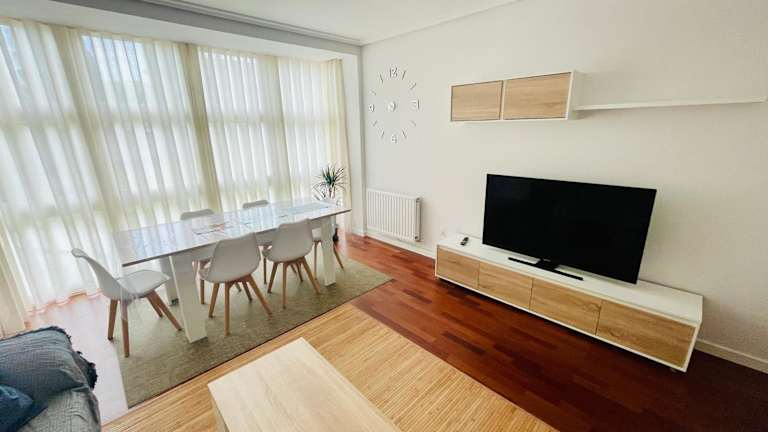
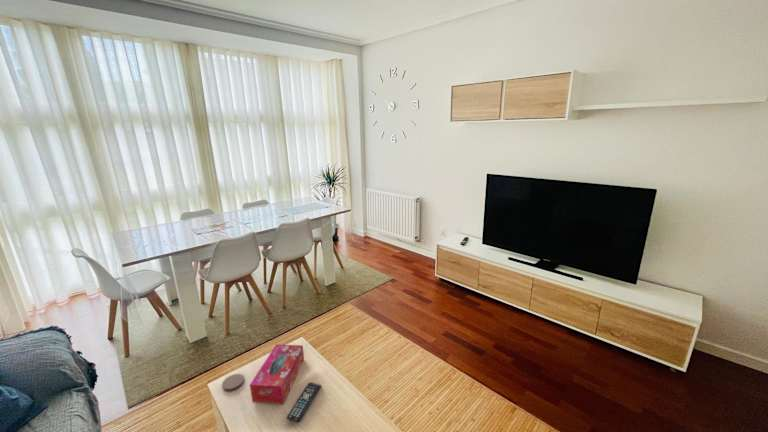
+ remote control (305, 400)
+ tissue box (279, 371)
+ coaster (233, 382)
